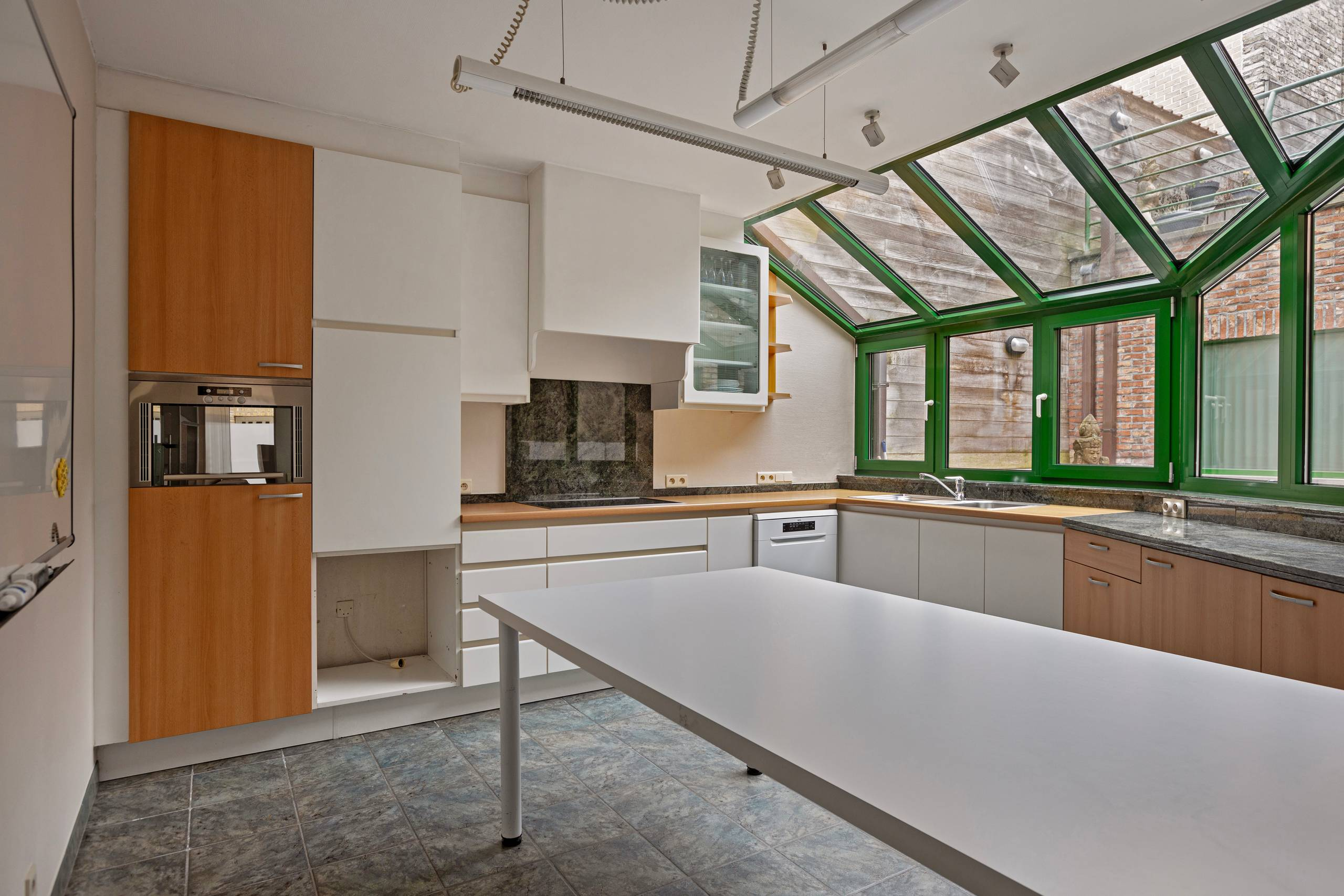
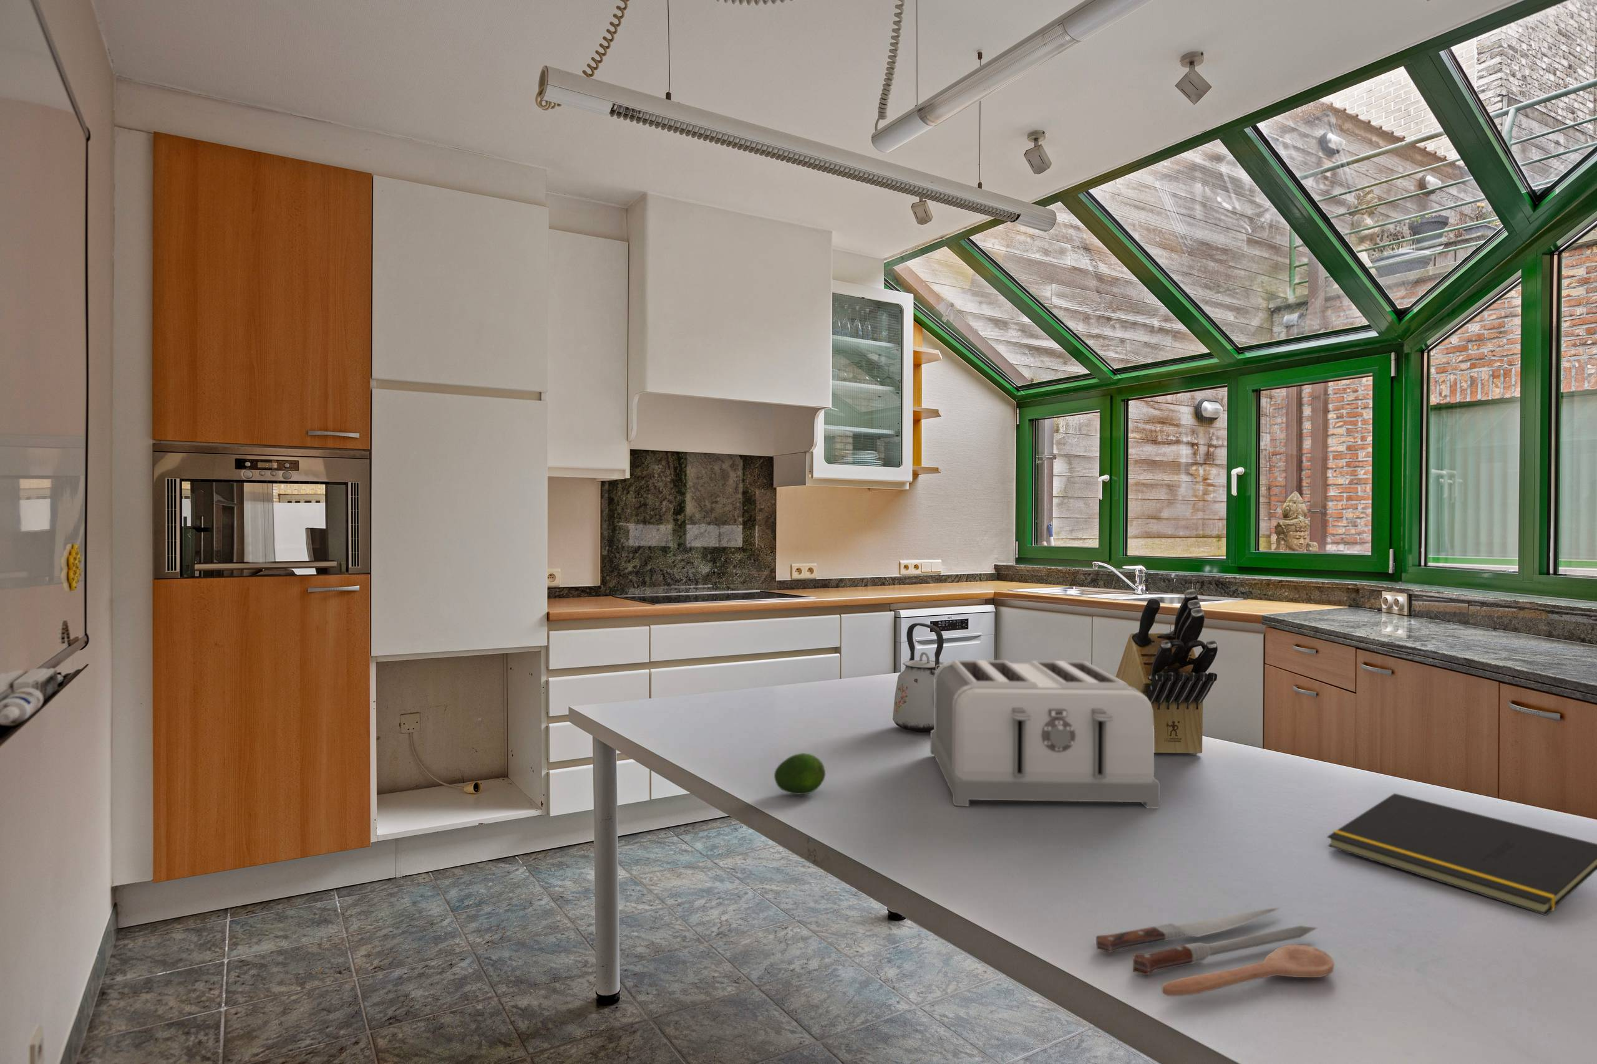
+ toaster (1036, 726)
+ knife block (1157, 665)
+ spoon (1236, 949)
+ notepad (1460, 847)
+ kettle (930, 678)
+ fruit (800, 773)
